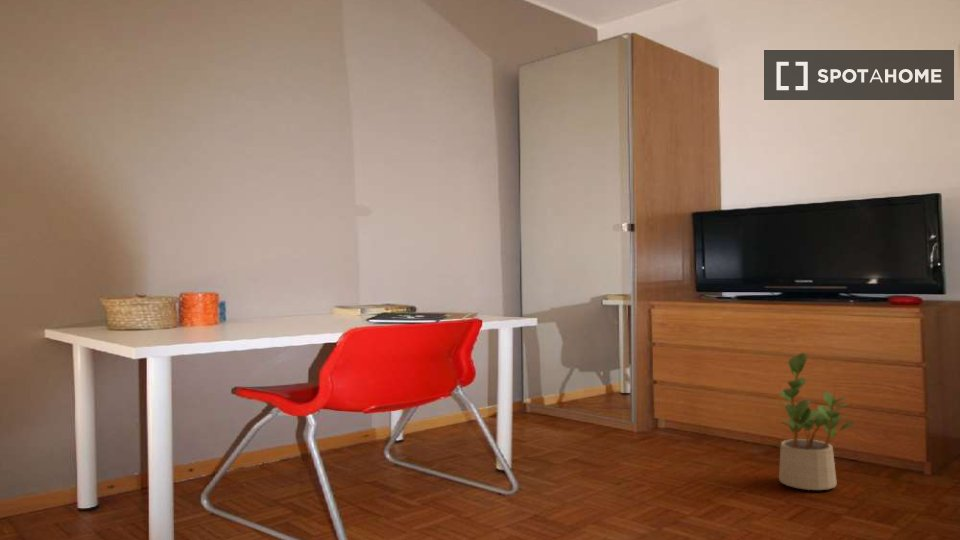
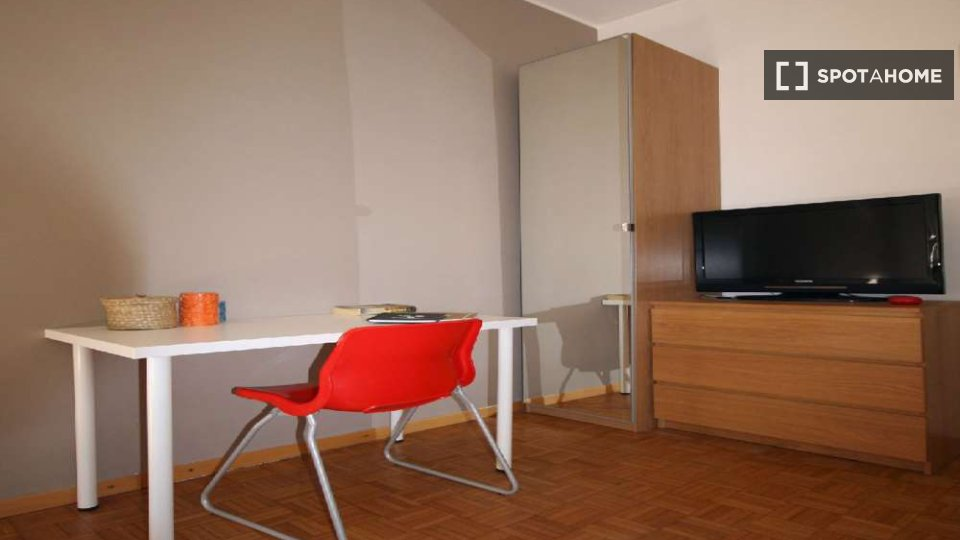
- potted plant (814, 419)
